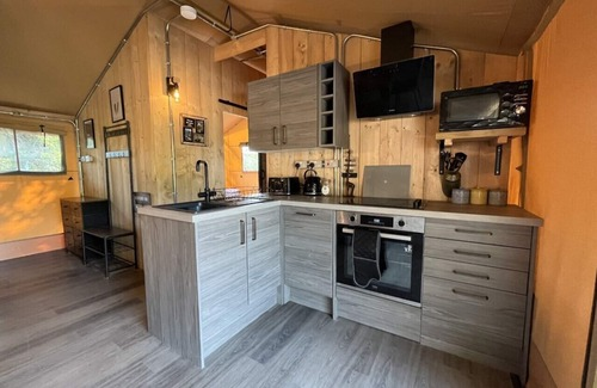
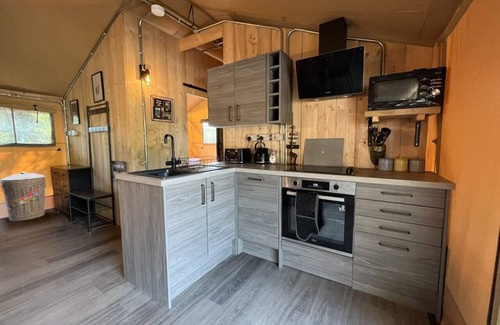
+ trash can (25, 194)
